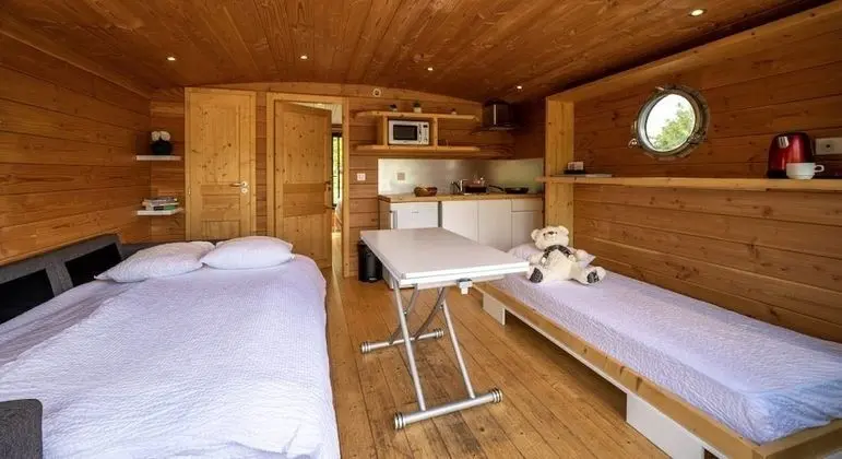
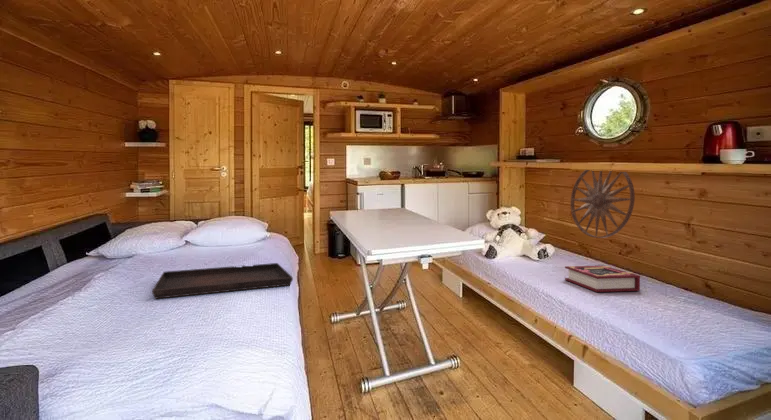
+ wall art (599, 200)
+ serving tray (225, 278)
+ book (600, 277)
